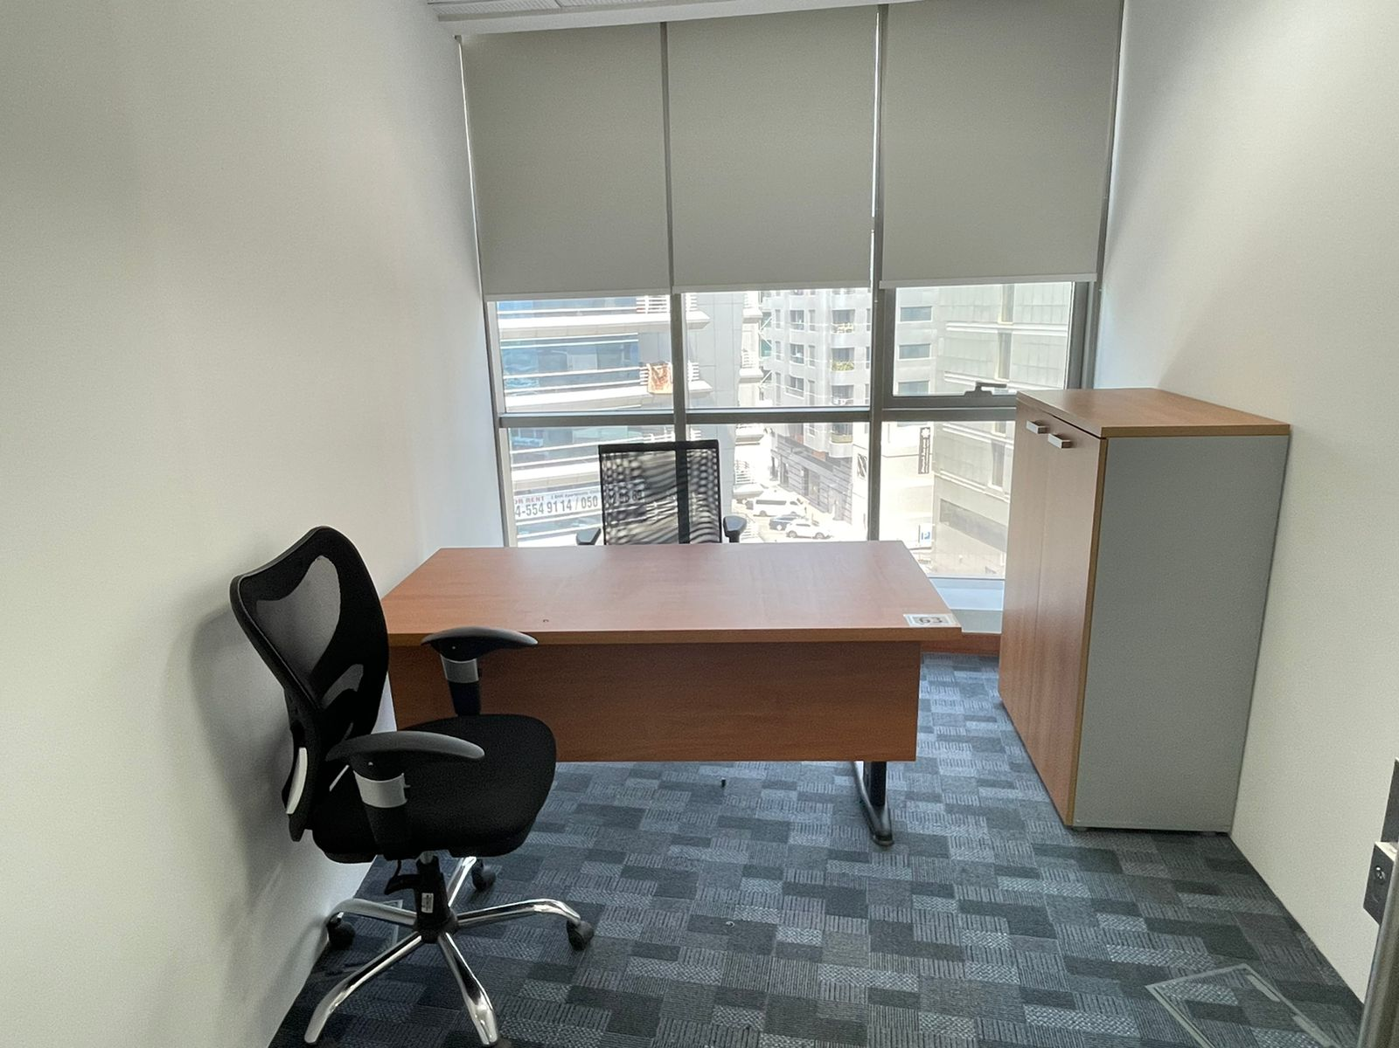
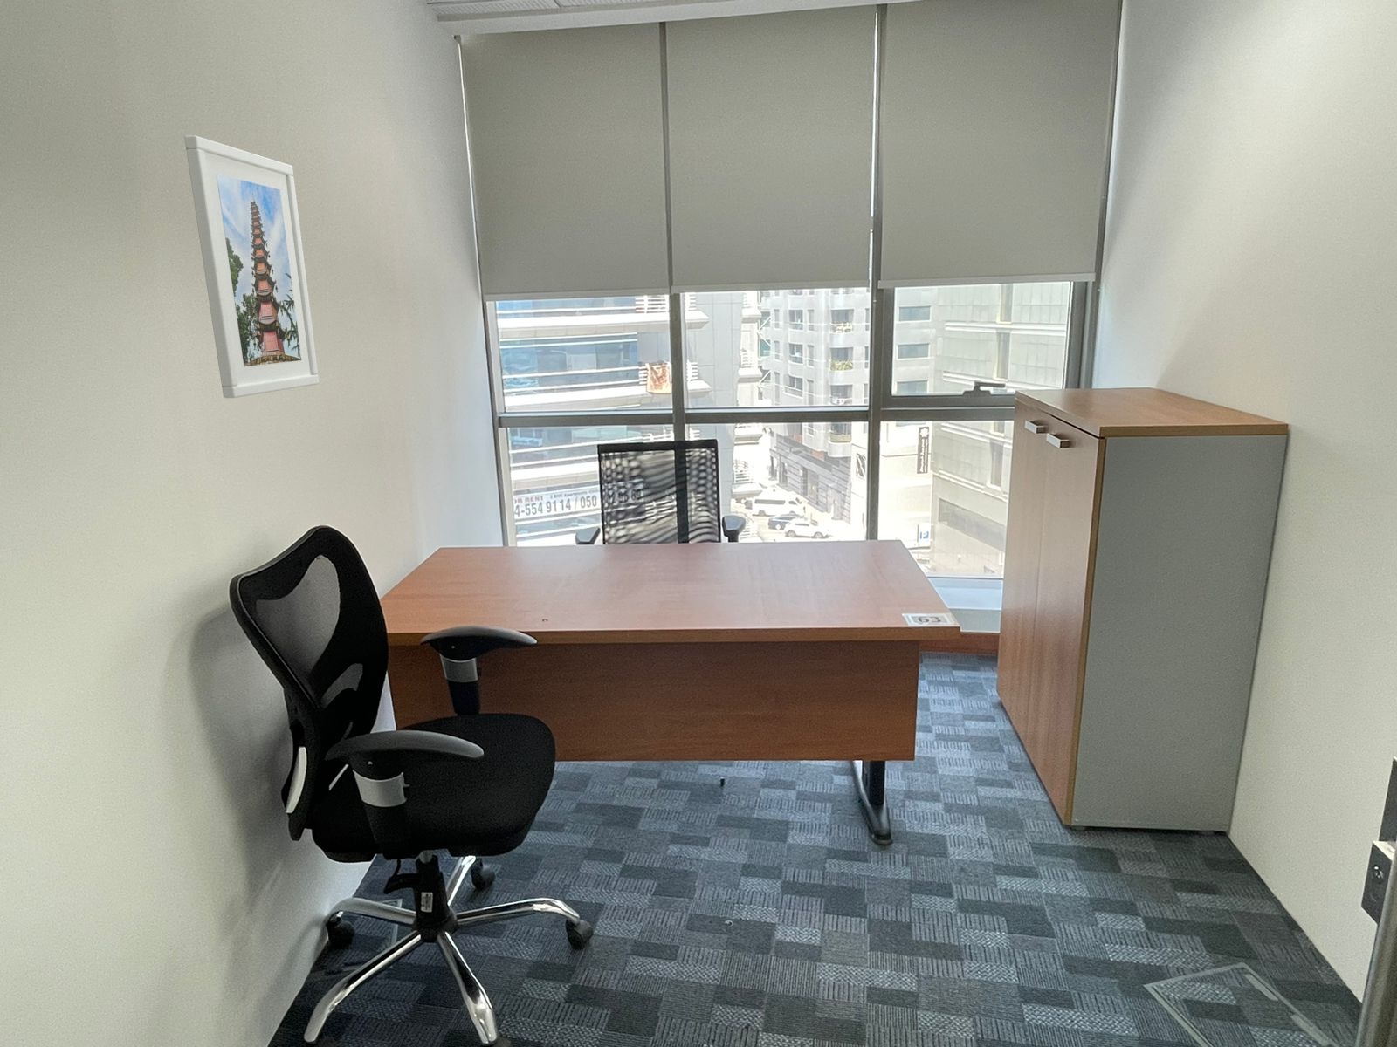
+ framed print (261, 275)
